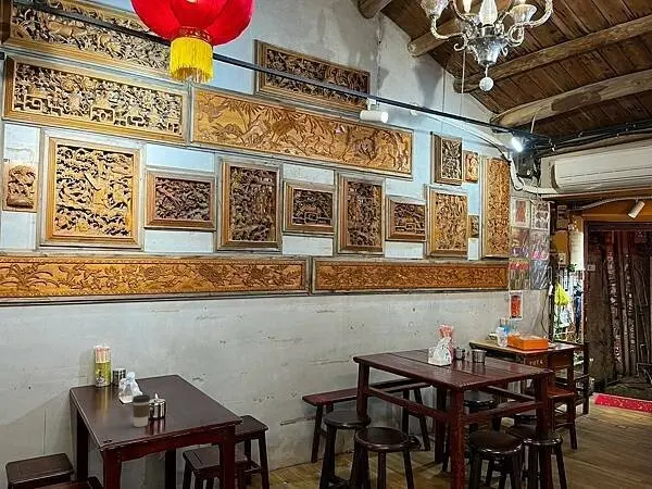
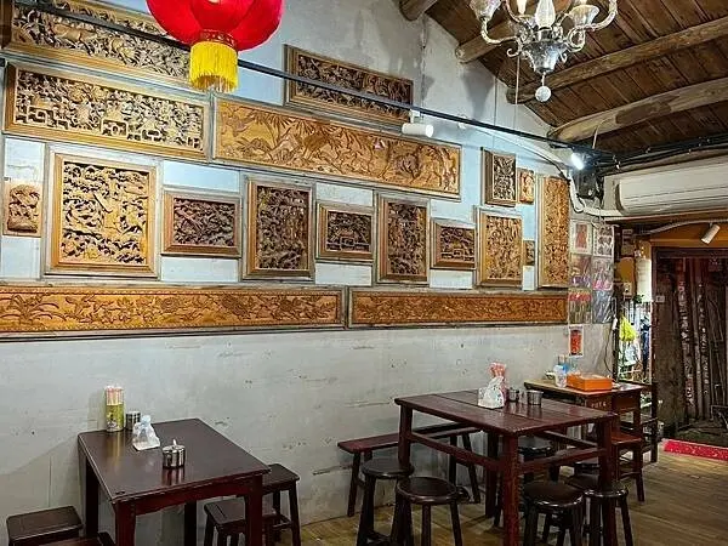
- coffee cup (140, 410)
